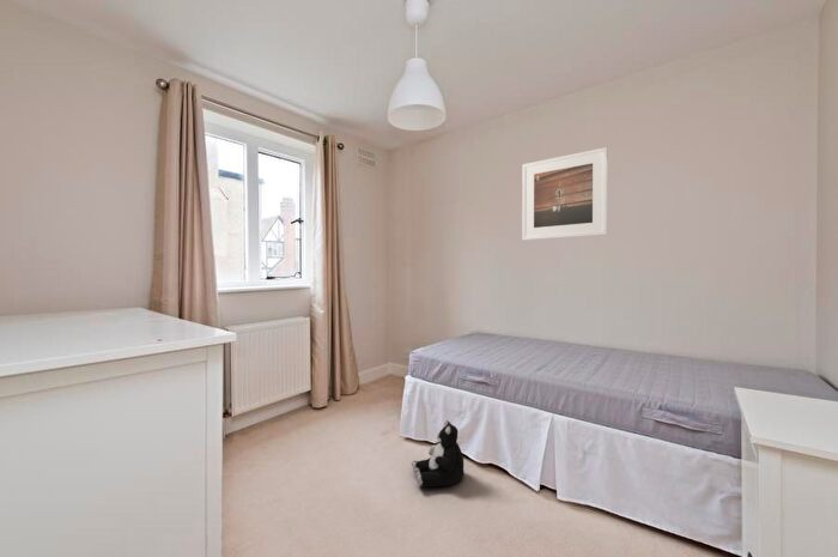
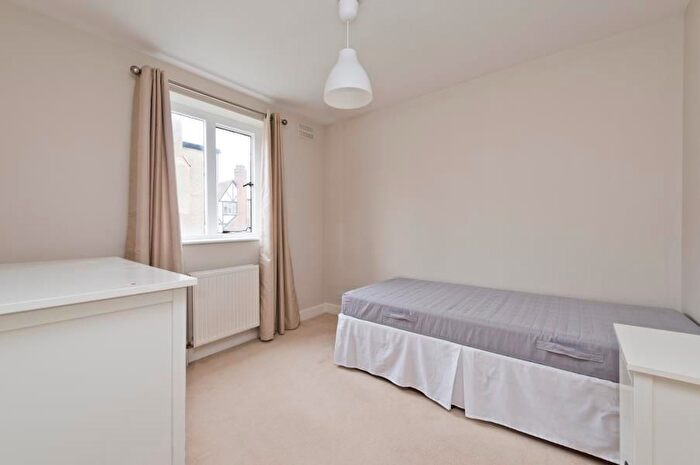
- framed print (561, 196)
- plush toy (438, 450)
